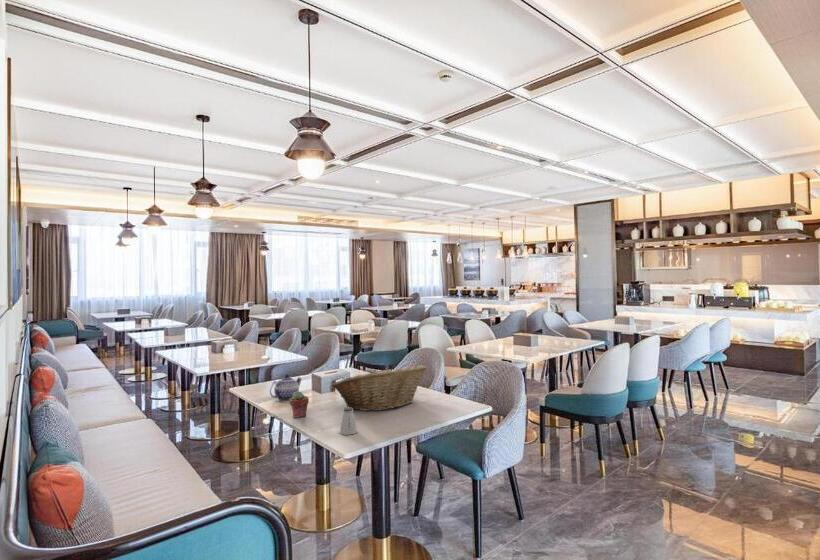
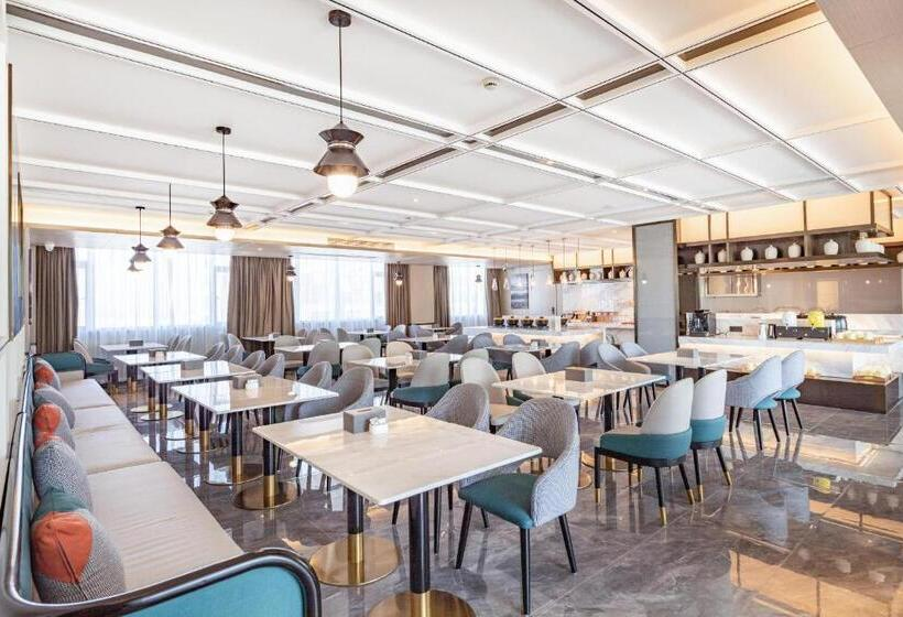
- teapot (286, 386)
- potted succulent (299, 403)
- saltshaker (348, 420)
- fruit basket (381, 384)
